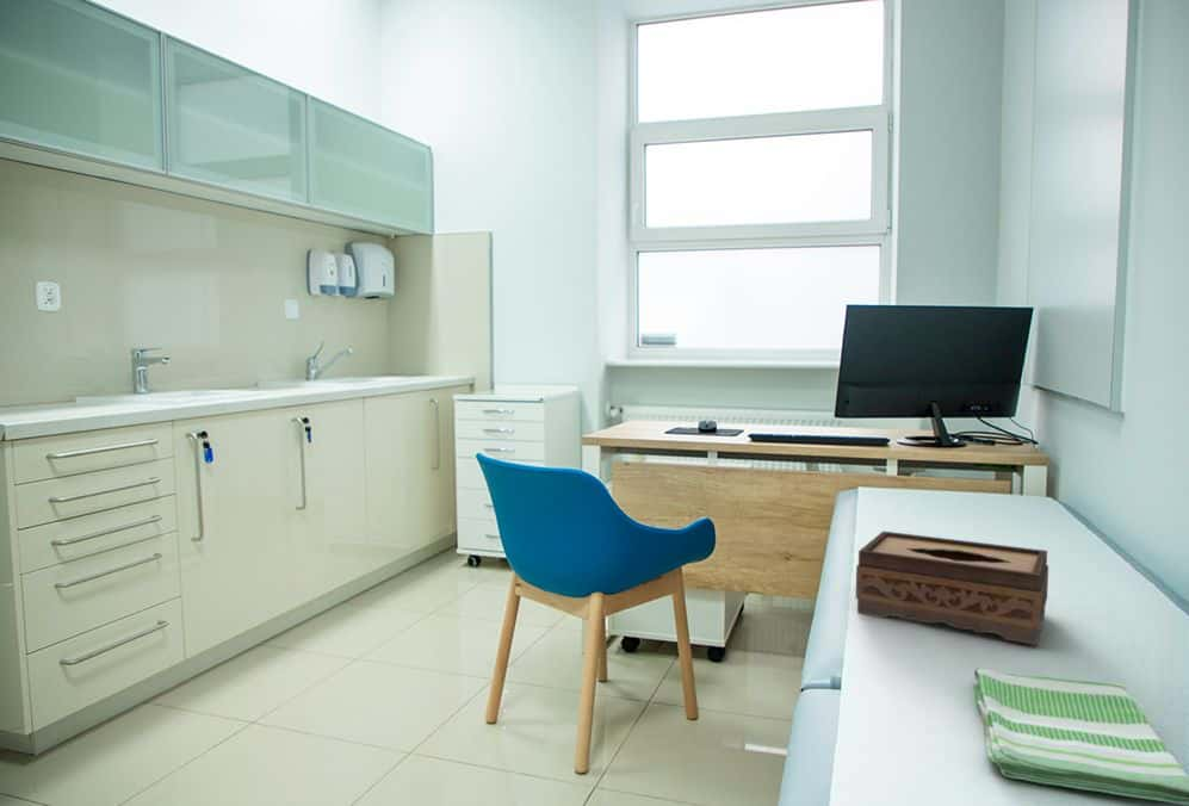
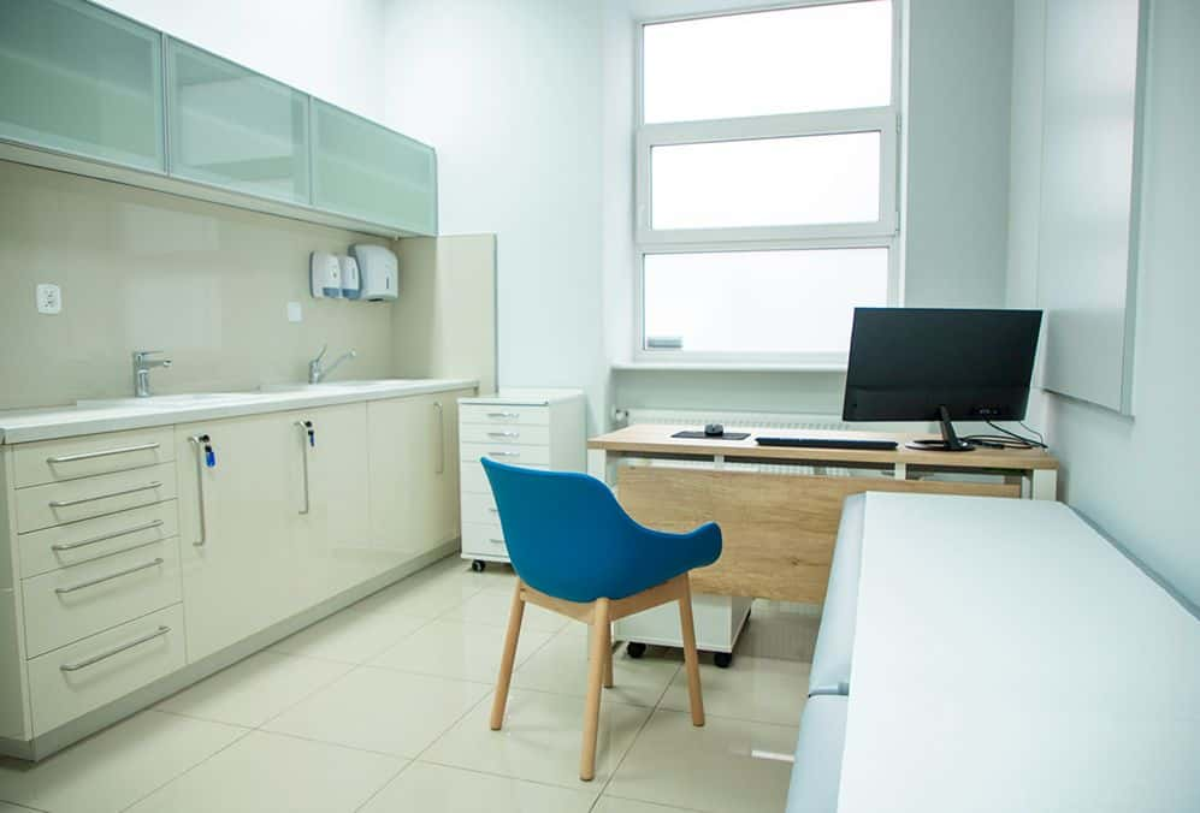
- dish towel (1067, 725)
- tissue box (952, 582)
